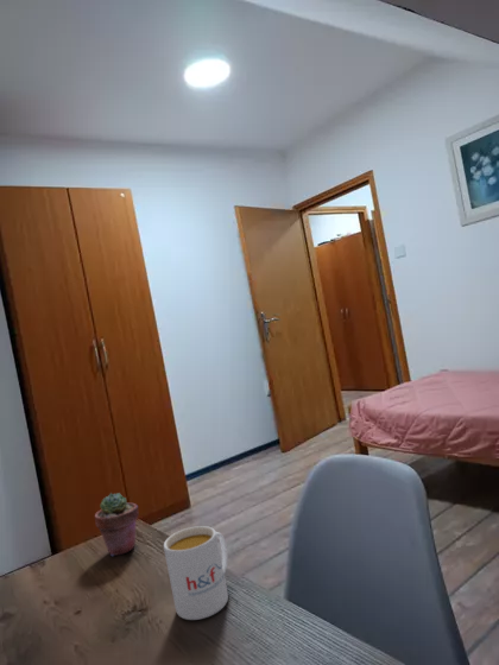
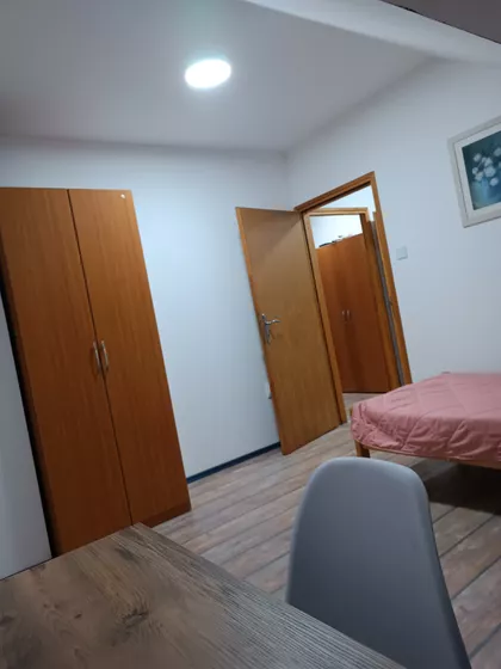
- potted succulent (118, 520)
- mug (202, 565)
